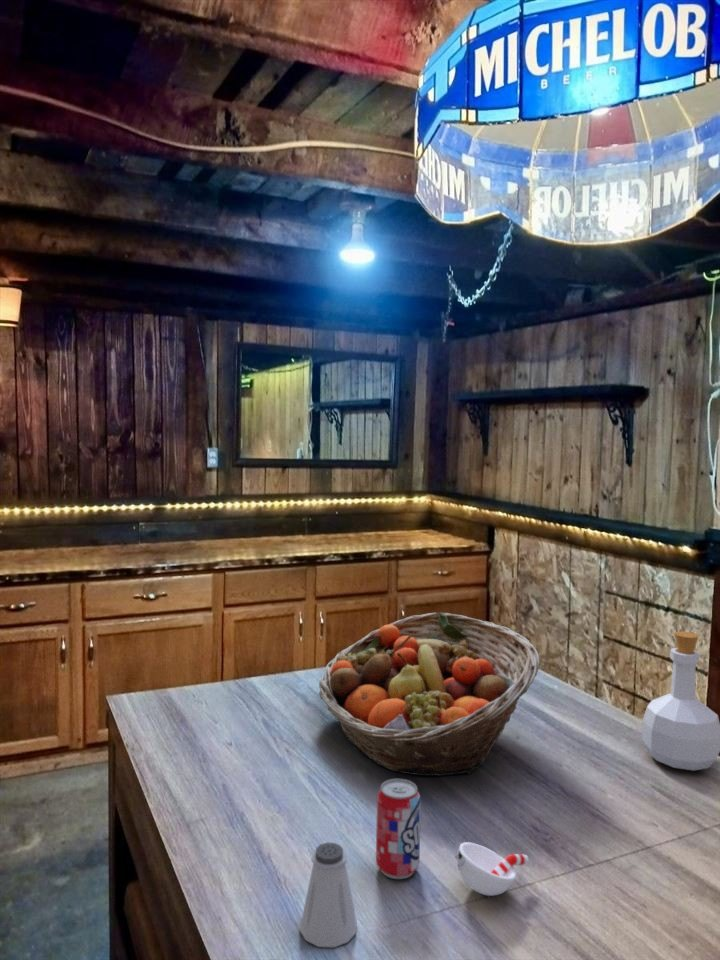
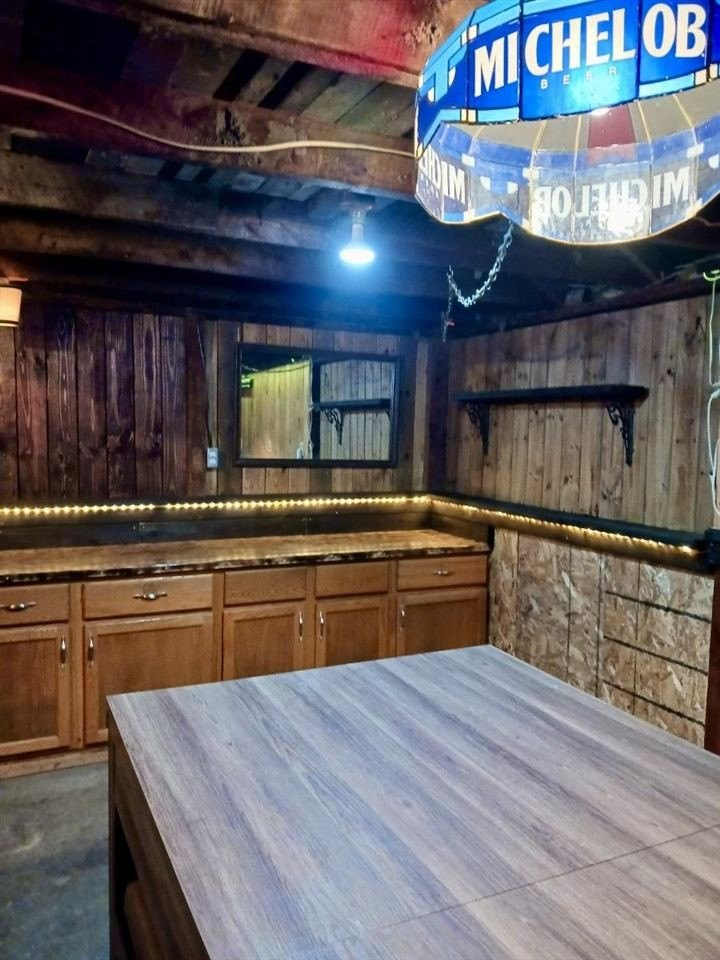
- fruit basket (424, 685)
- cup (492, 869)
- saltshaker (328, 888)
- beverage can (398, 828)
- bottle (682, 697)
